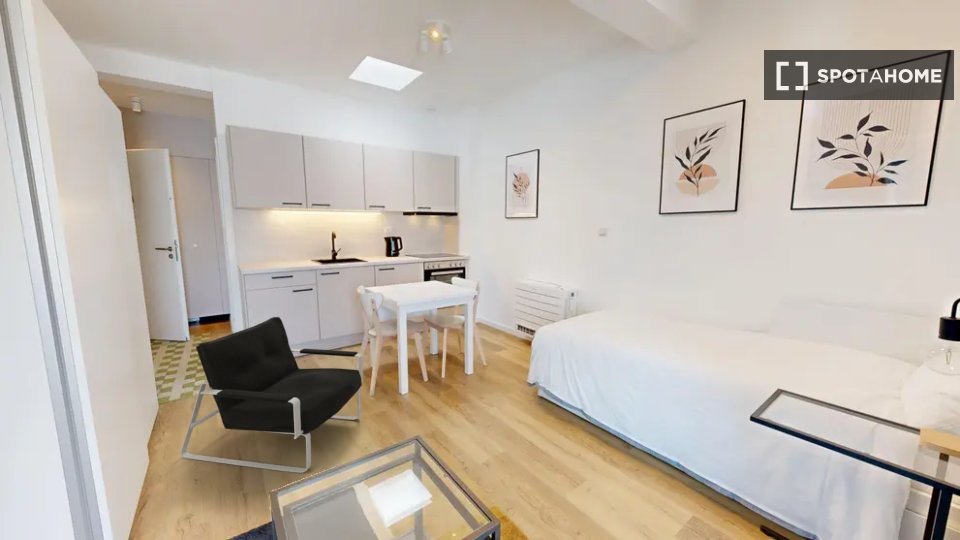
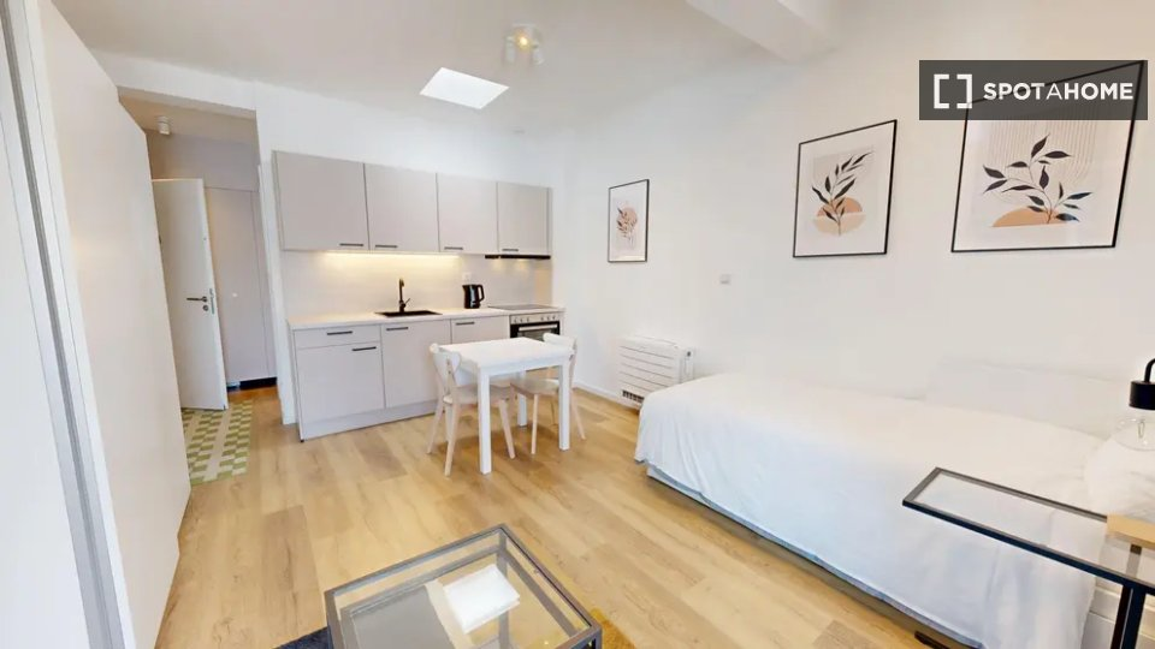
- armchair (279, 384)
